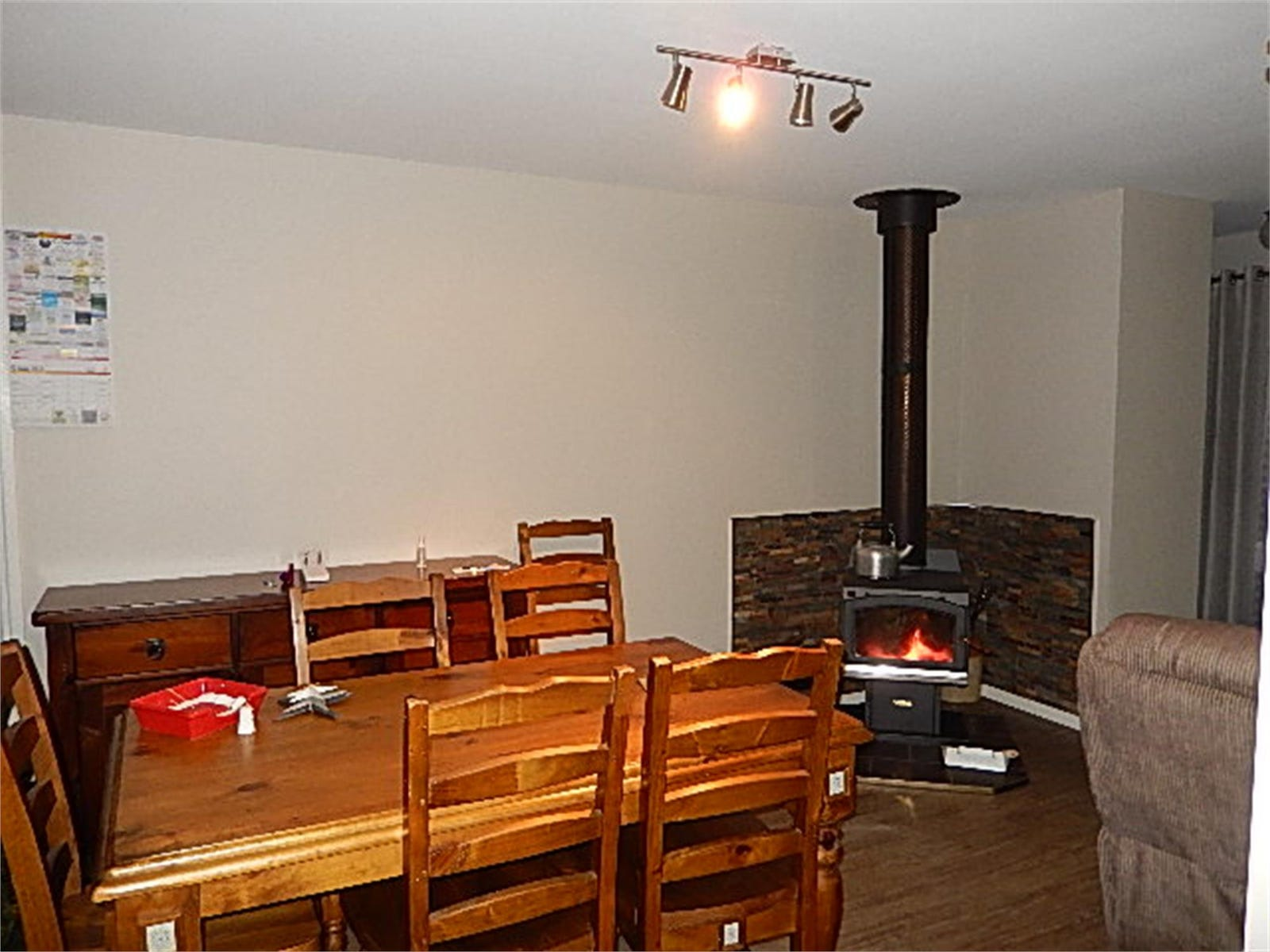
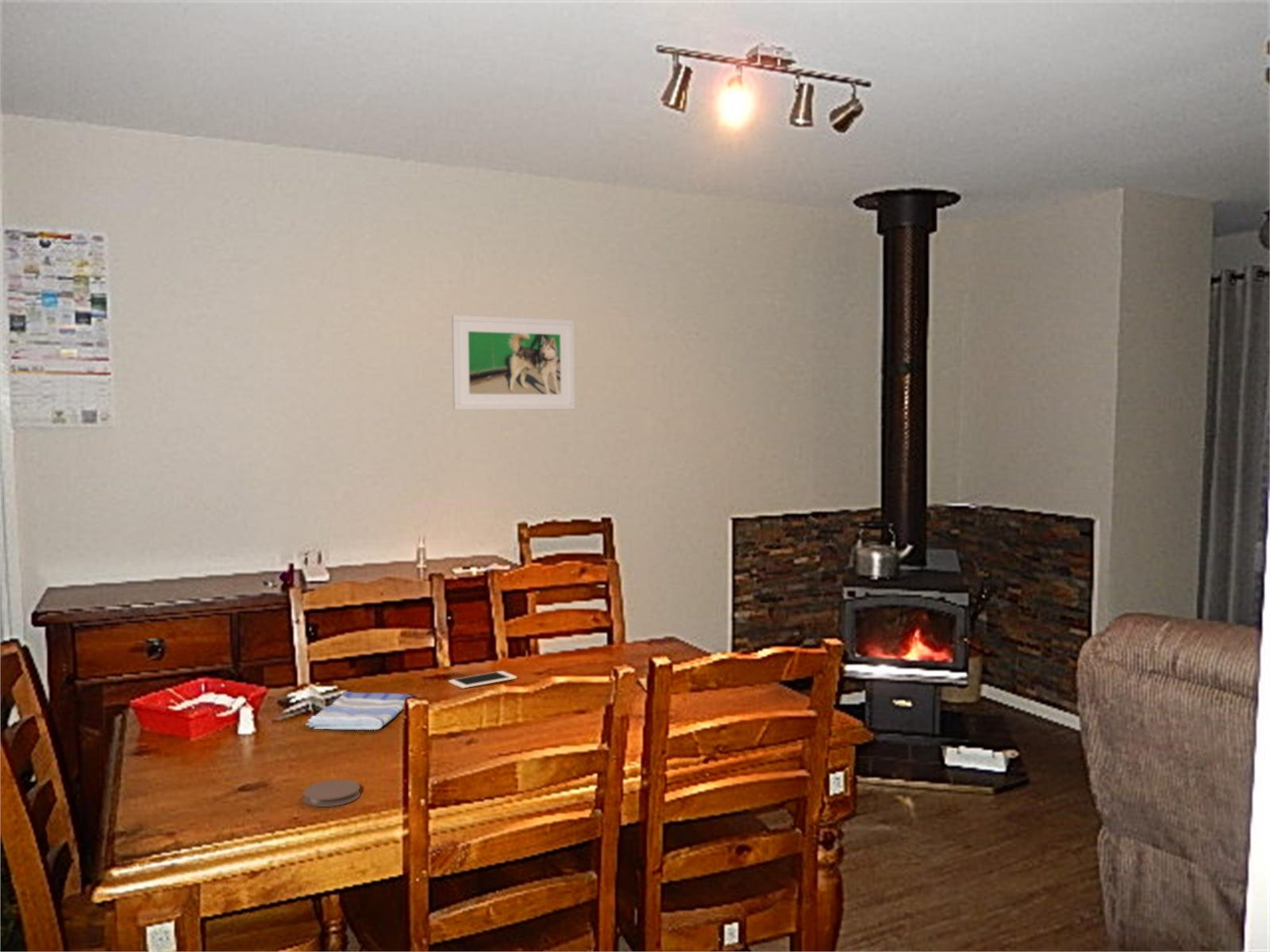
+ coaster (332, 793)
+ cell phone (483, 679)
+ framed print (515, 363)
+ dish towel (362, 709)
